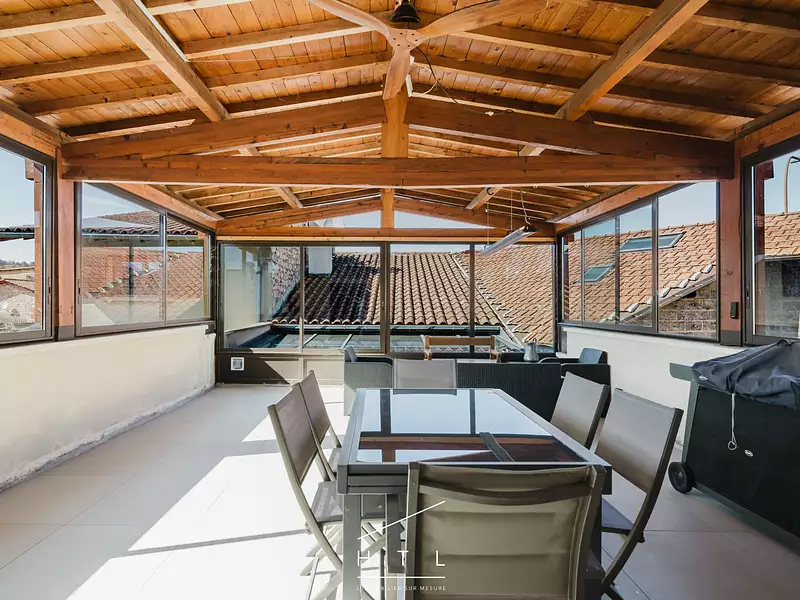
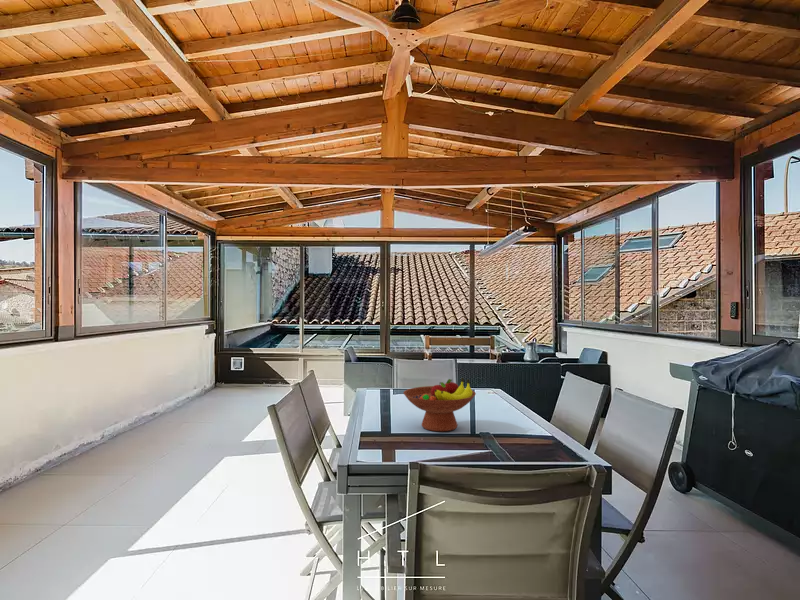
+ fruit bowl (439, 403)
